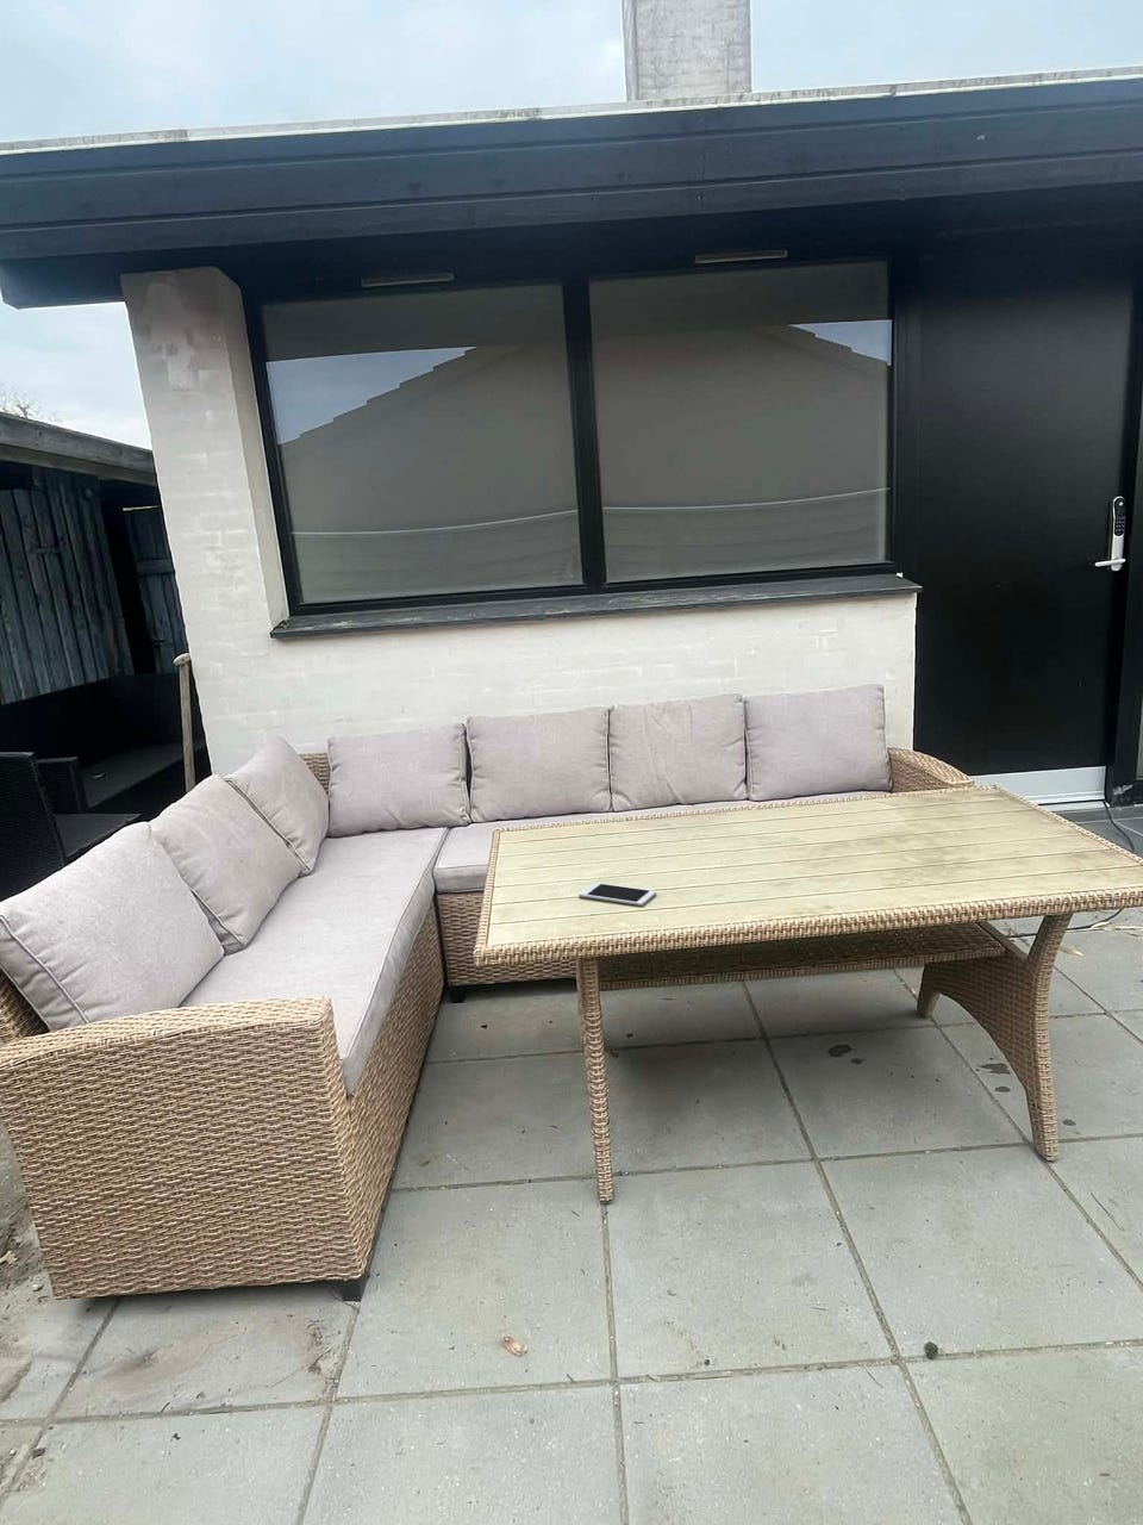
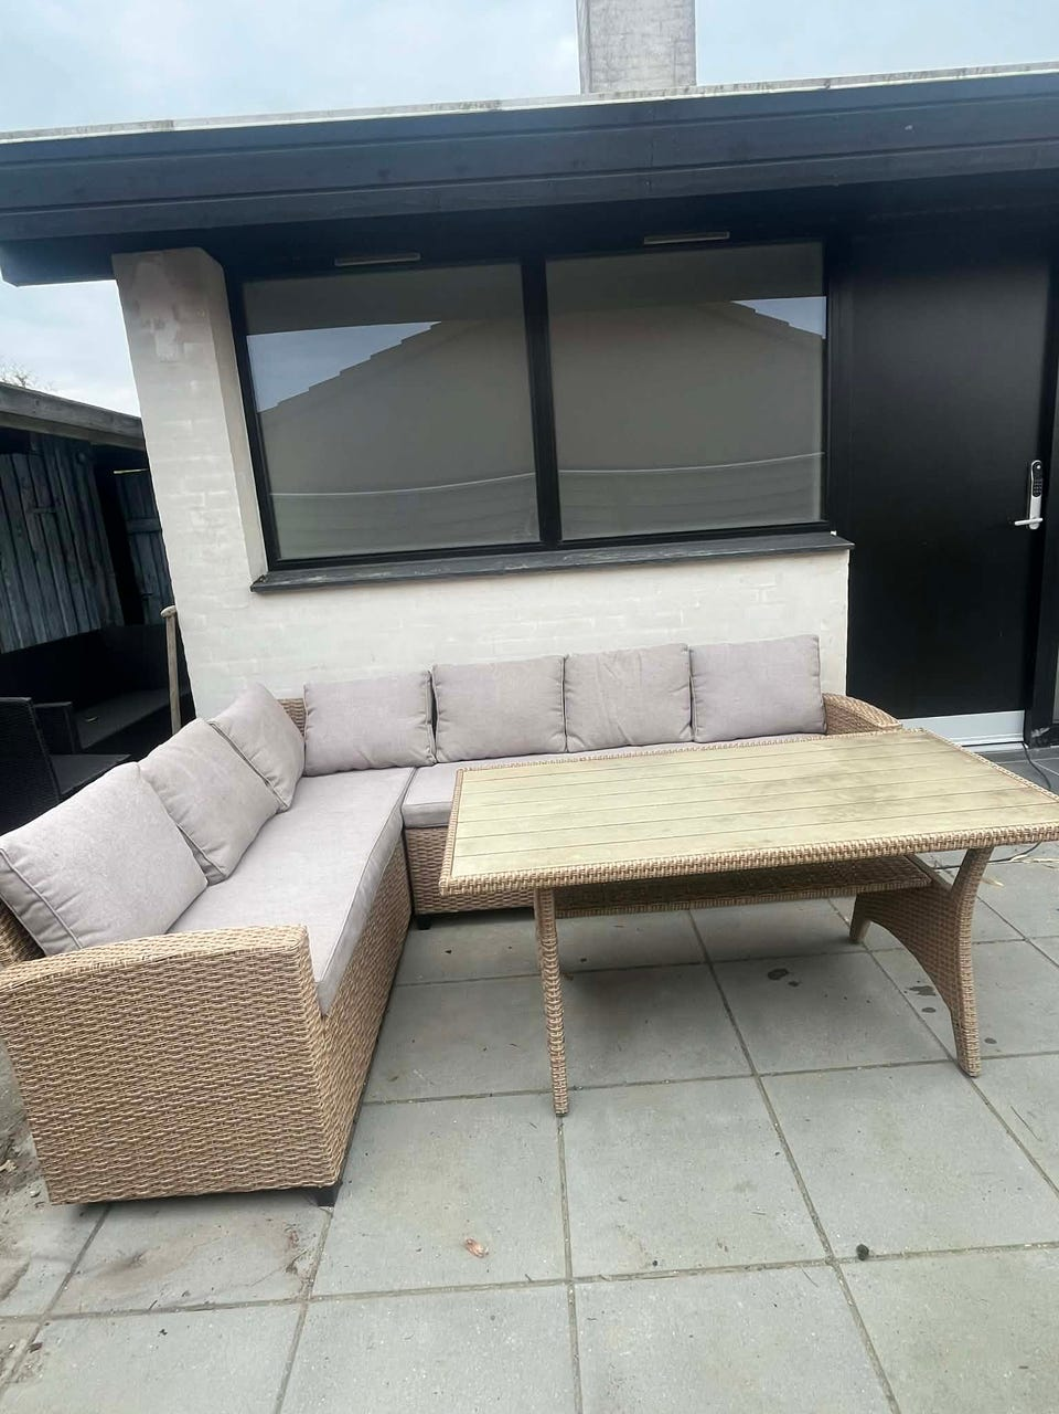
- cell phone (617, 893)
